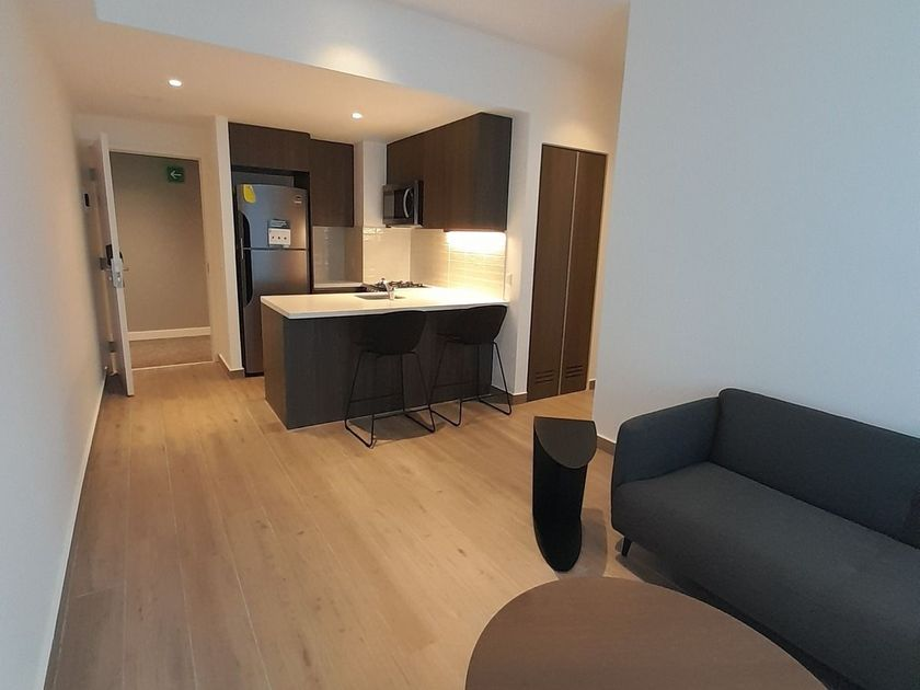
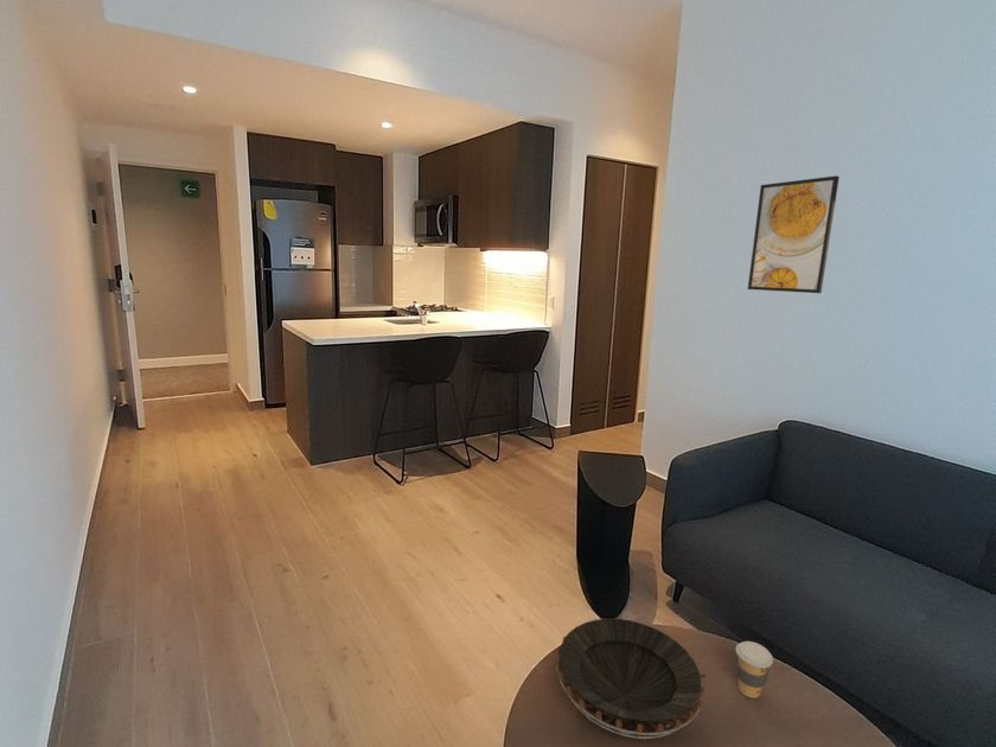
+ coffee cup (752, 670)
+ decorative bowl (628, 681)
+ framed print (790, 236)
